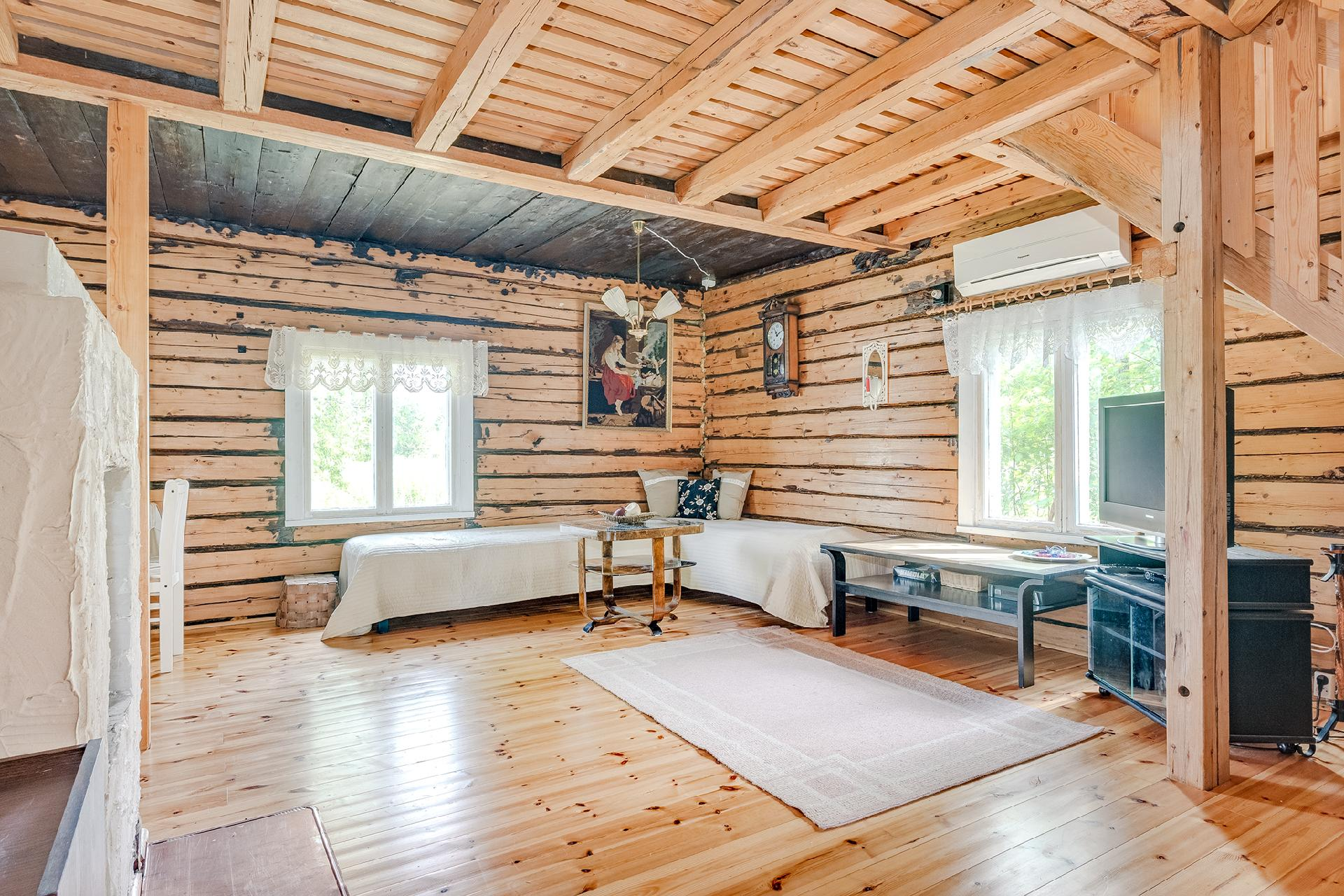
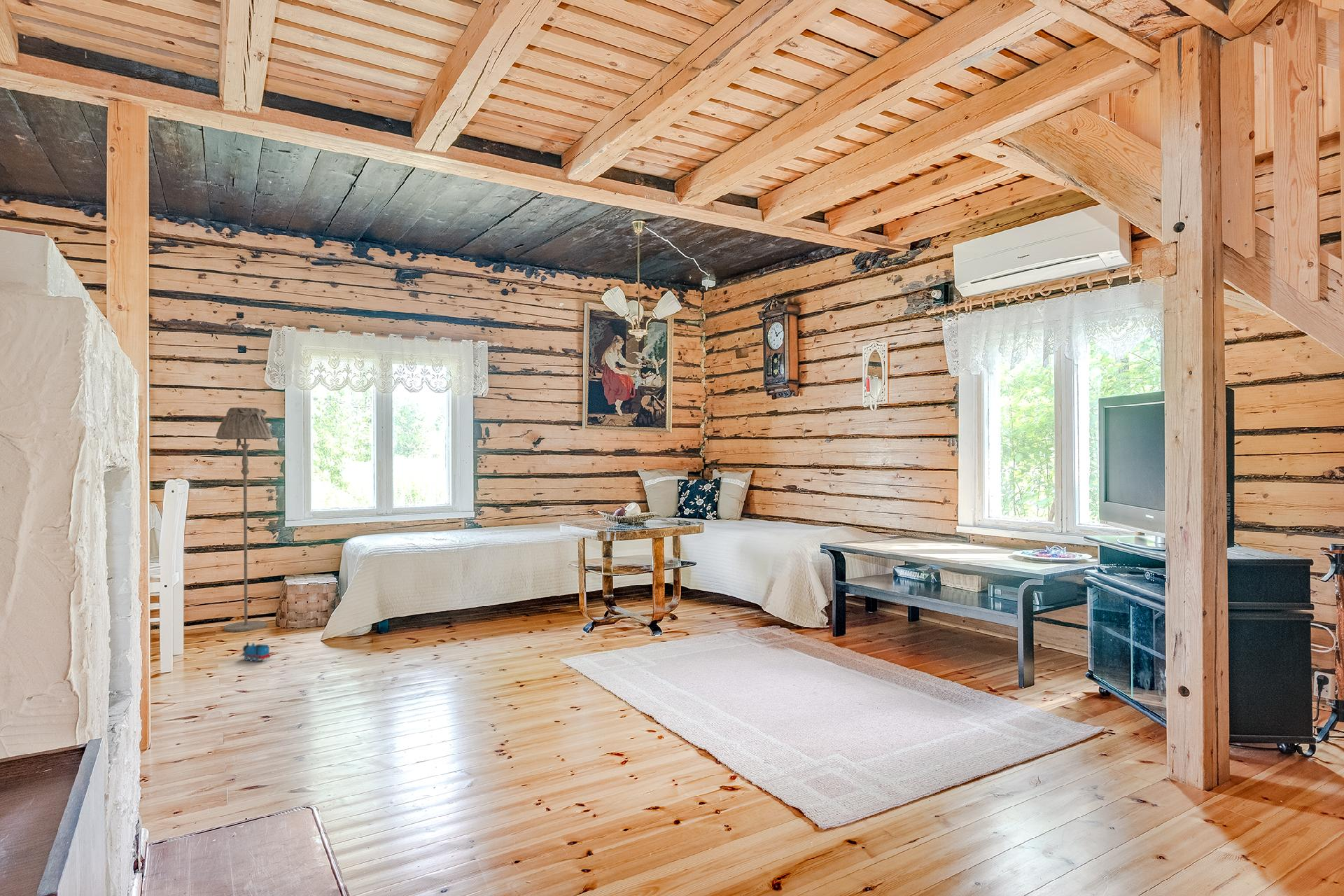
+ floor lamp (245, 517)
+ toy train (254, 651)
